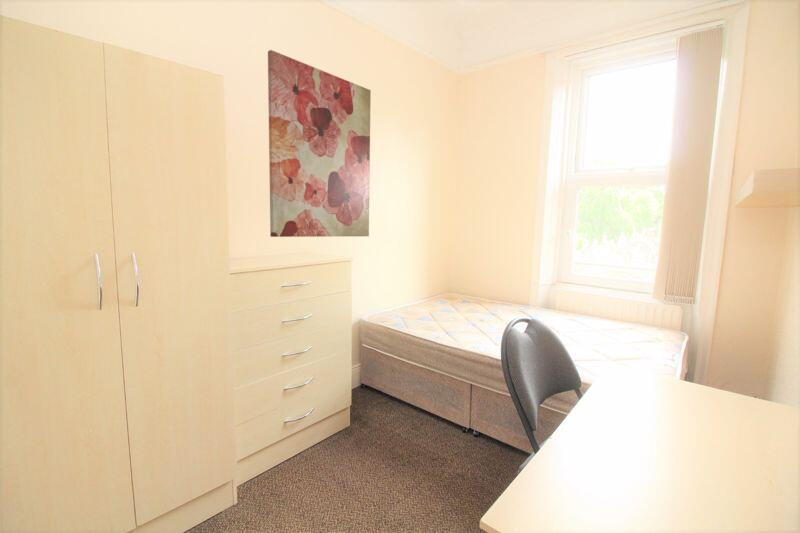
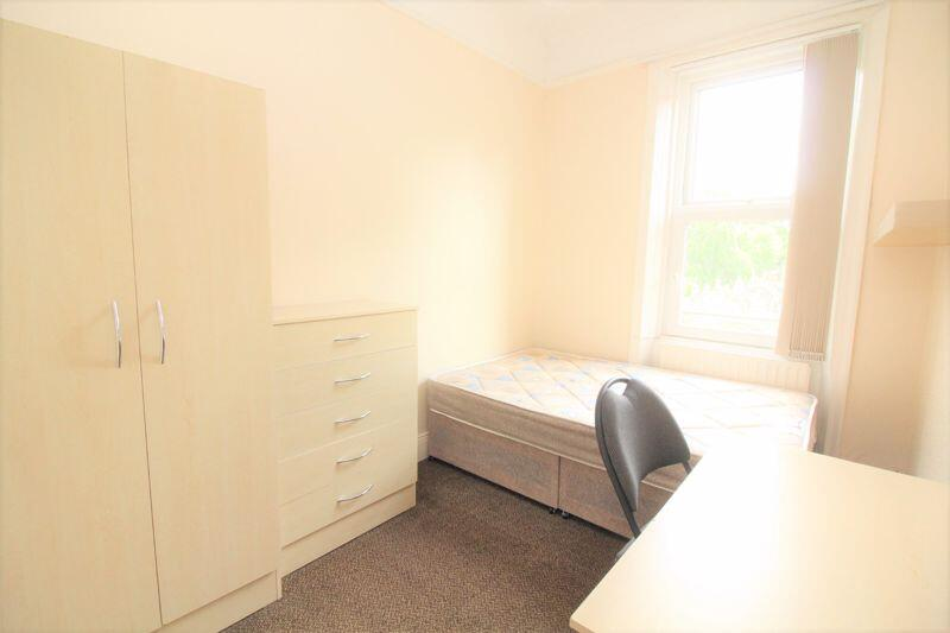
- wall art (325, 156)
